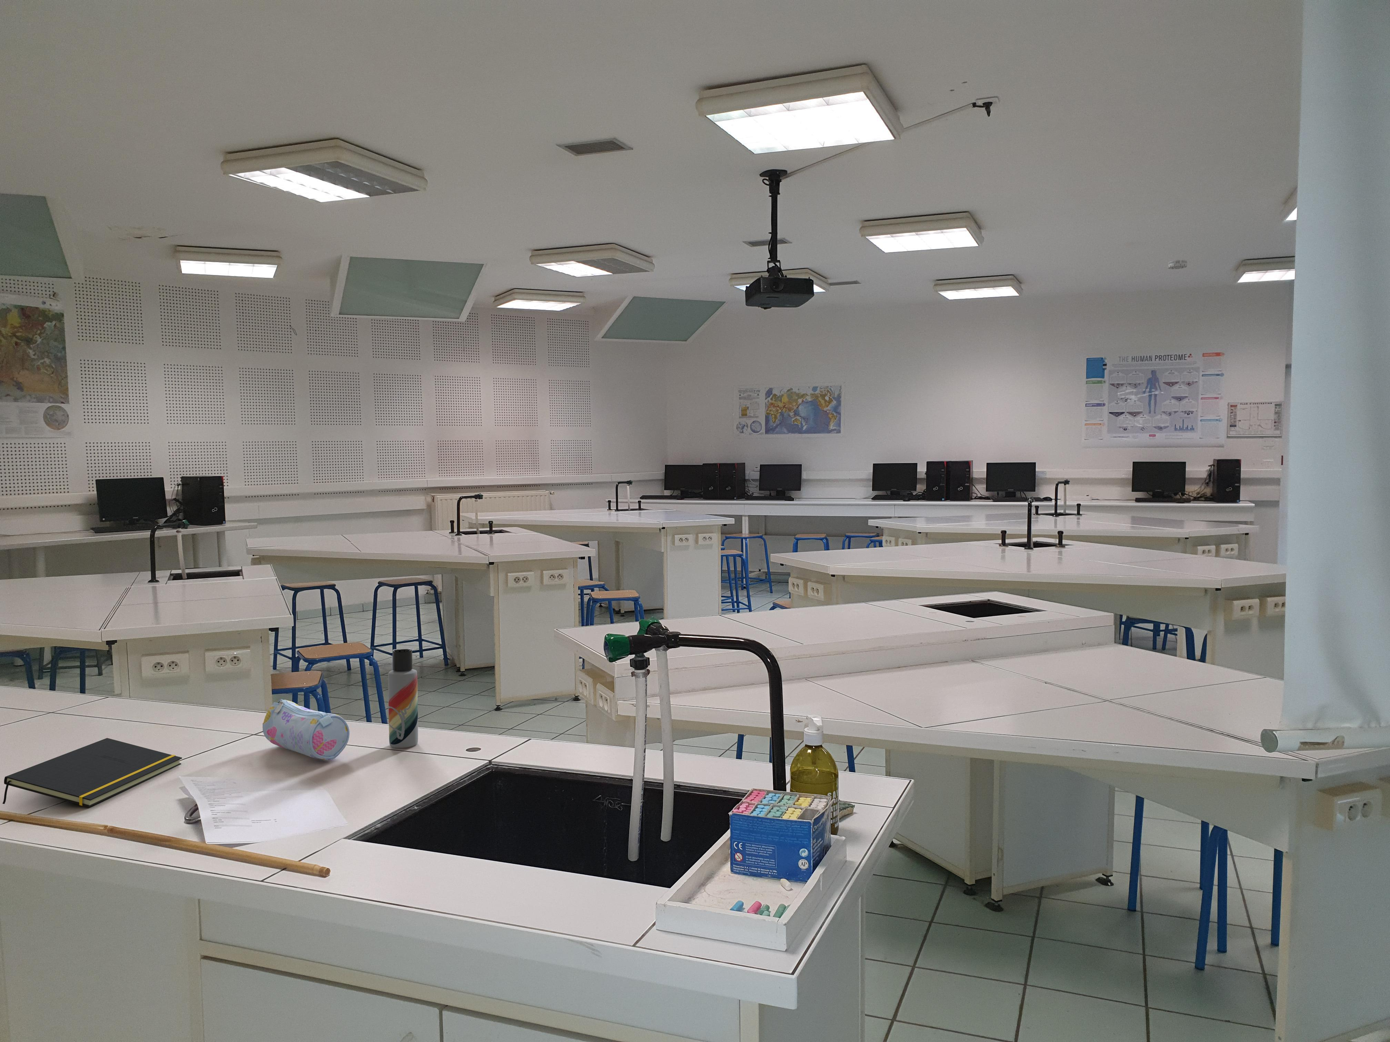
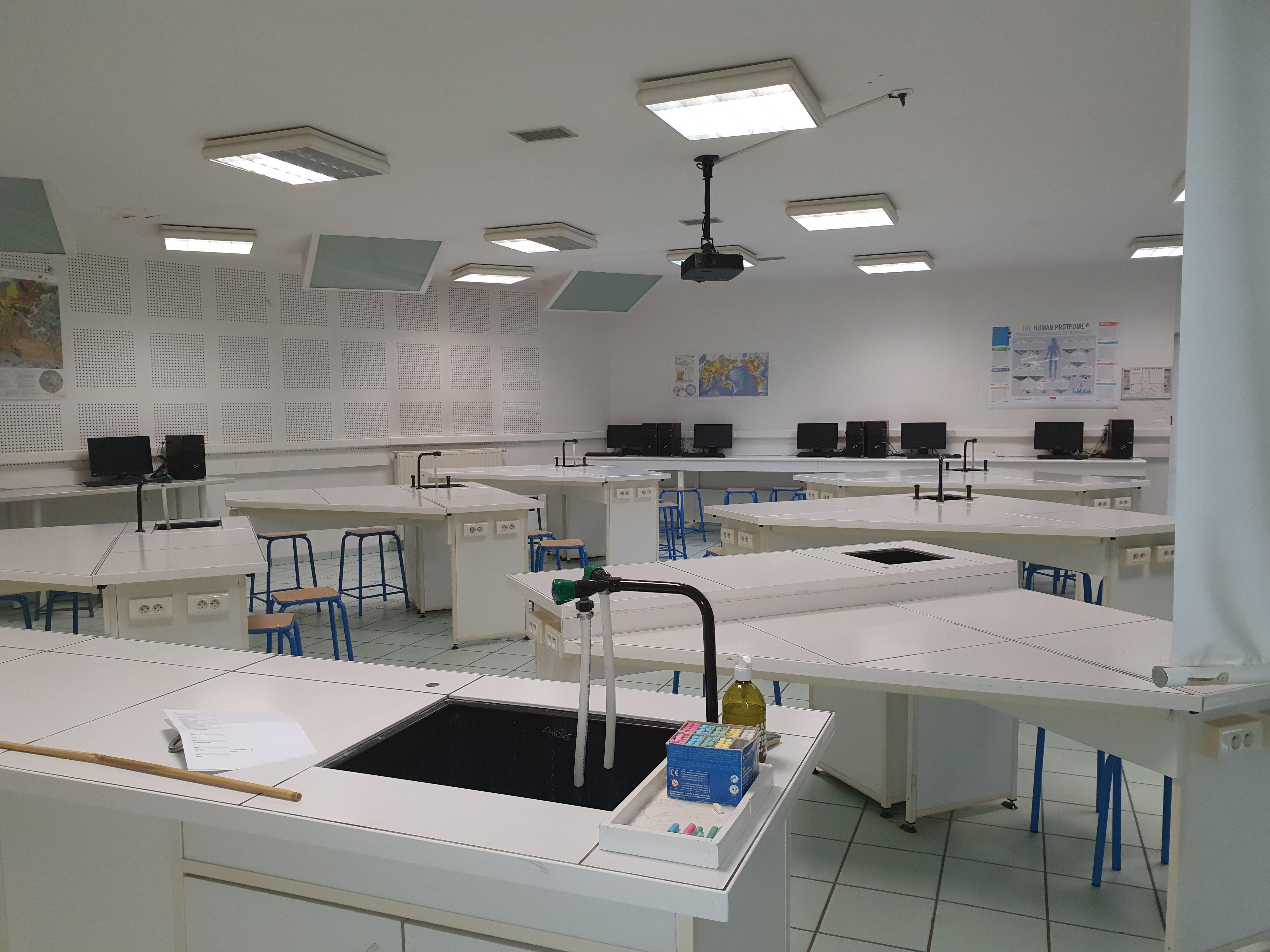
- notepad (99, 769)
- lotion bottle (403, 696)
- smoke detector (1178, 264)
- pencil case (305, 729)
